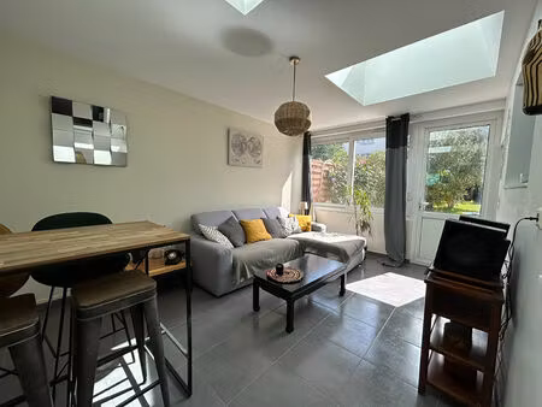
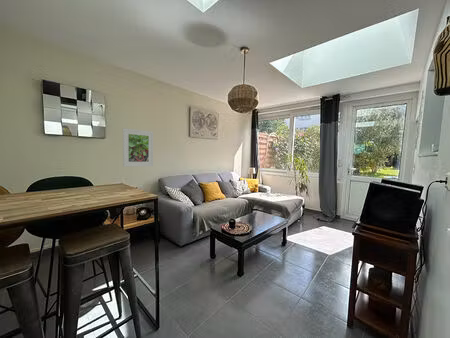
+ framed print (138, 148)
